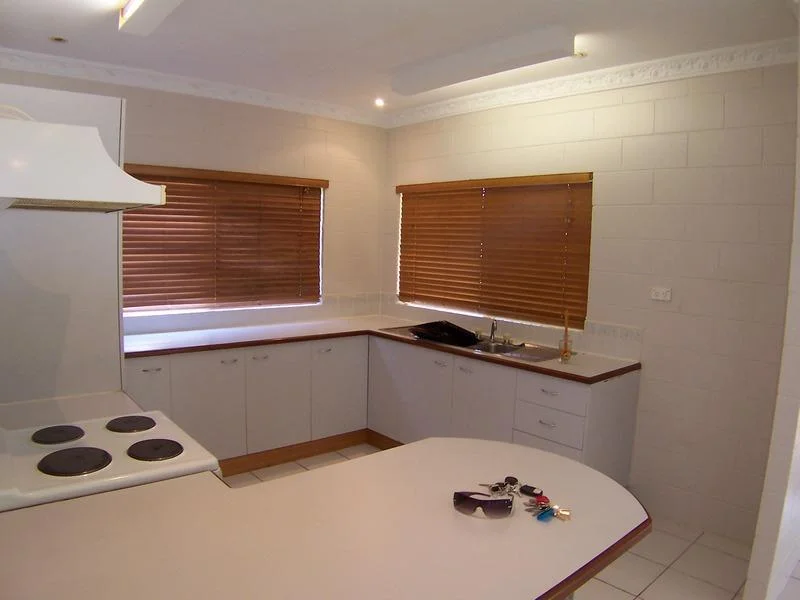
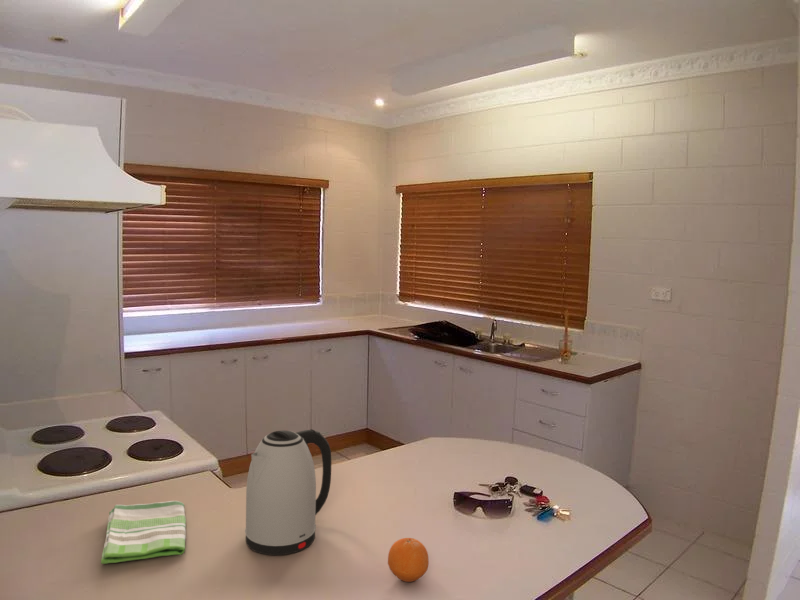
+ fruit (408, 559)
+ dish towel (146, 528)
+ kettle (292, 481)
